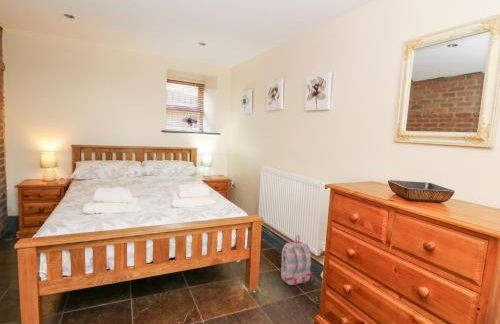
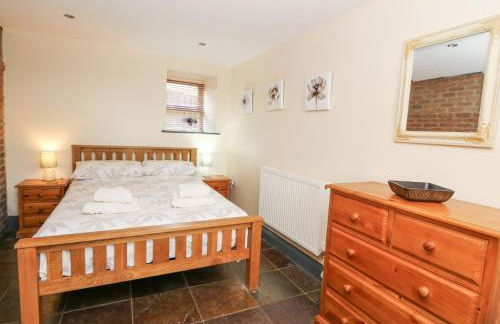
- backpack (296, 258)
